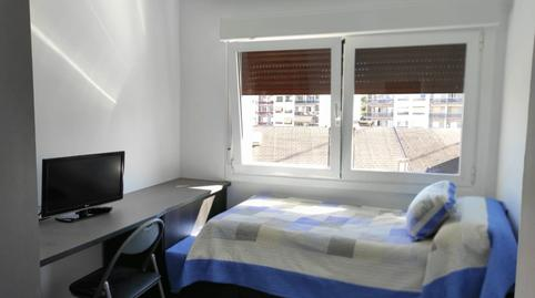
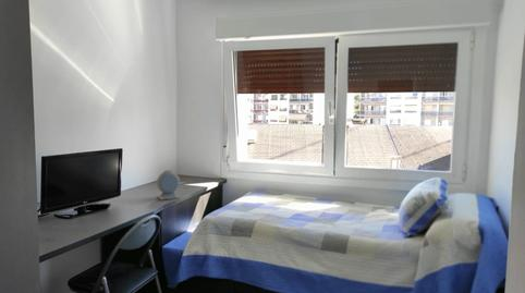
+ alarm clock (168, 183)
